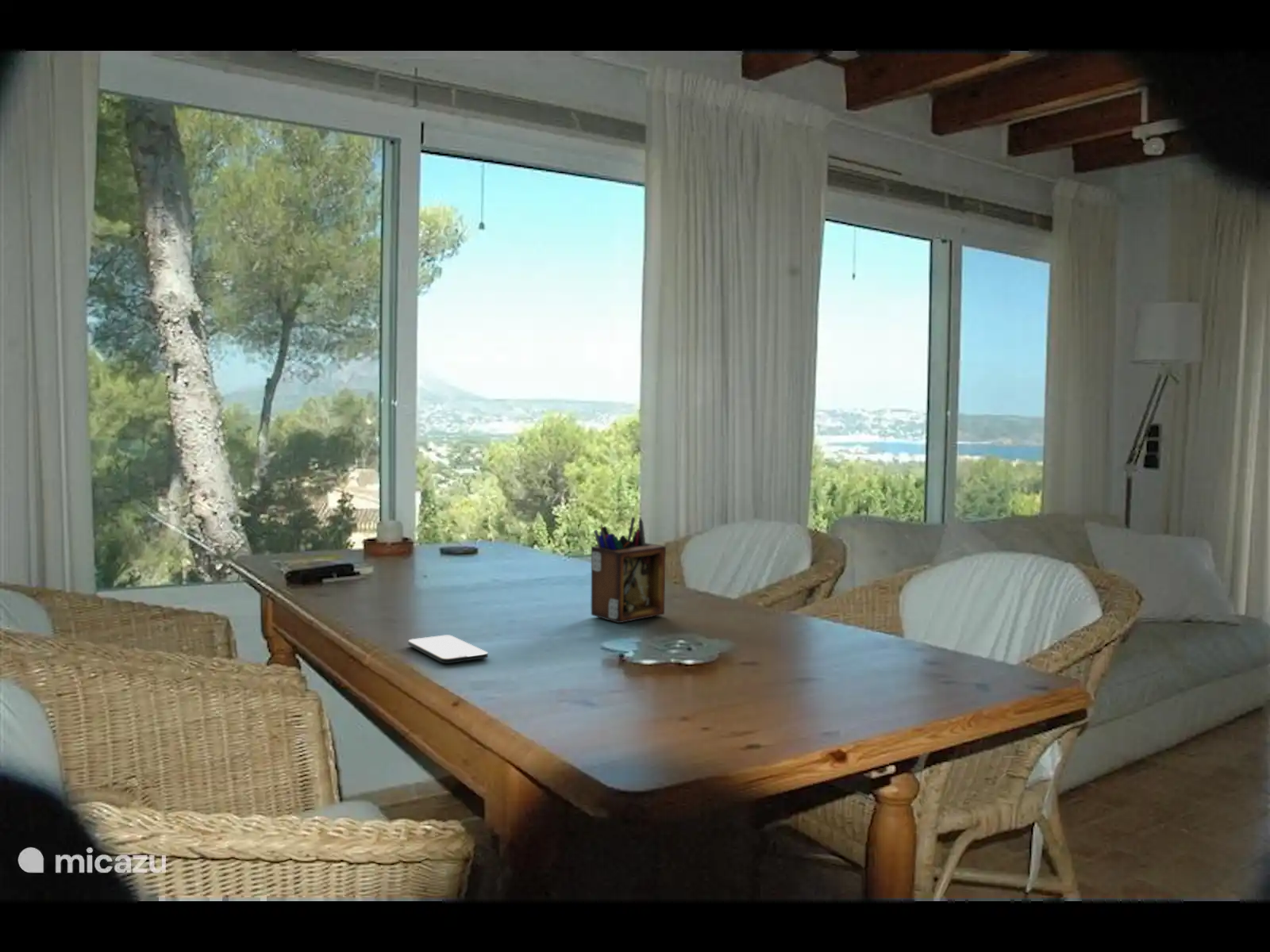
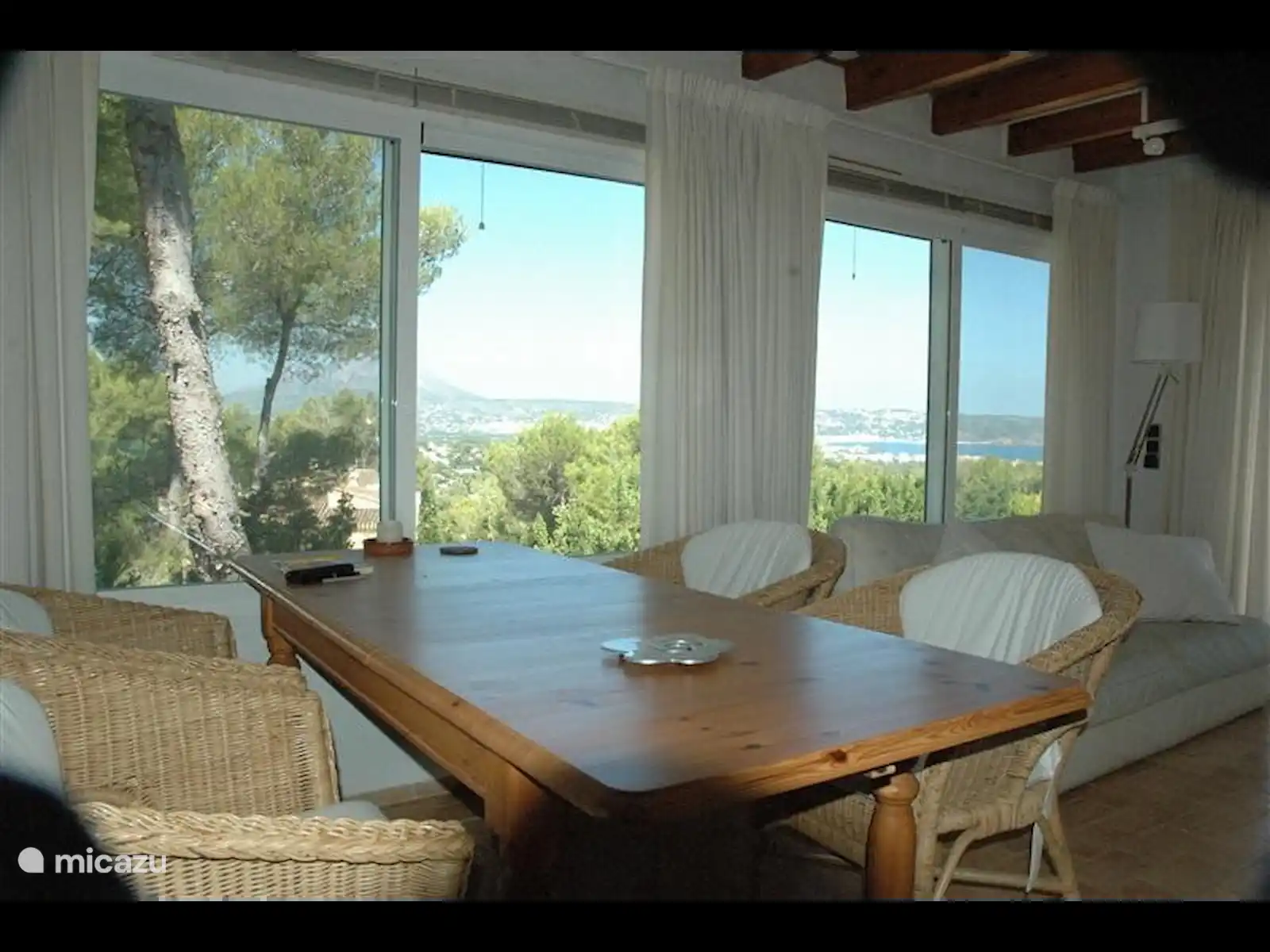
- desk organizer (628, 567)
- smartphone (447, 648)
